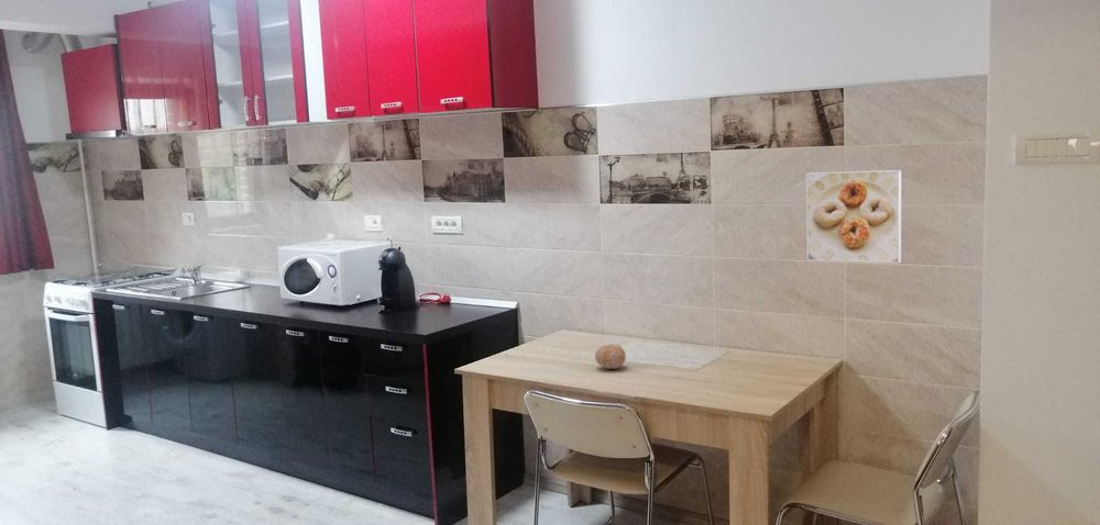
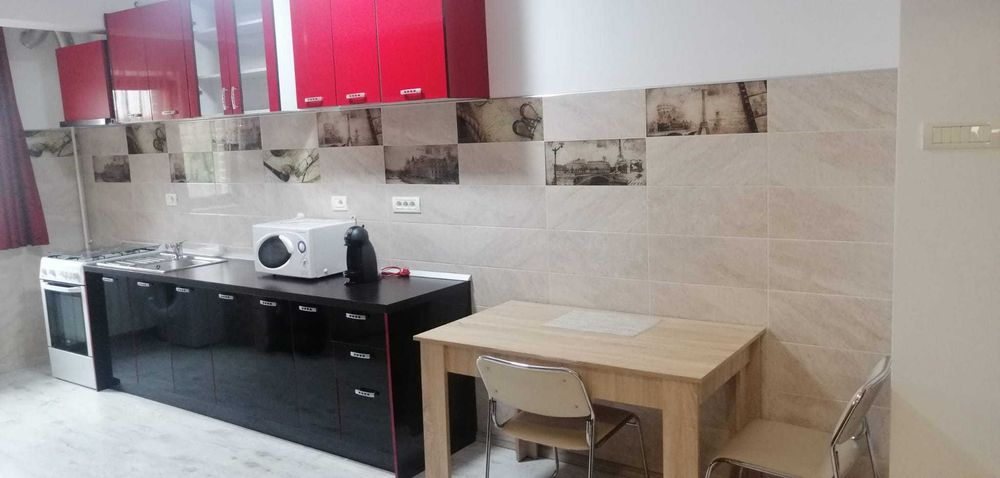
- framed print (853, 216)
- fruit (610, 356)
